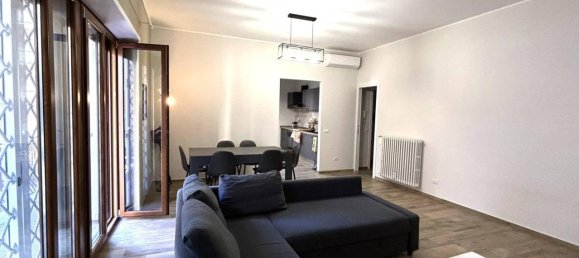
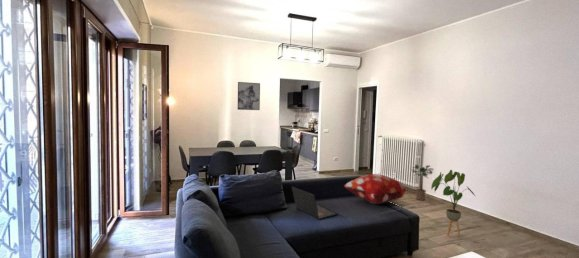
+ house plant (451, 202)
+ decorative pillow (375, 187)
+ wall art (248, 96)
+ potted plant (422, 181)
+ laptop (313, 200)
